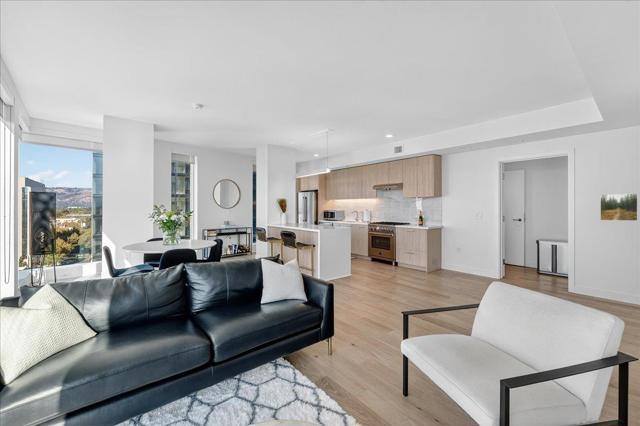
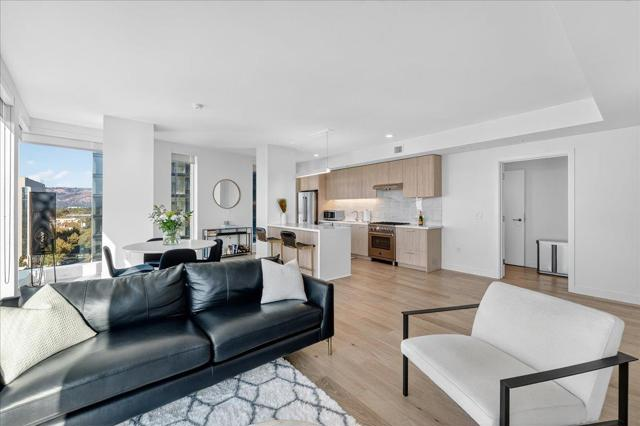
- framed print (618, 207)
